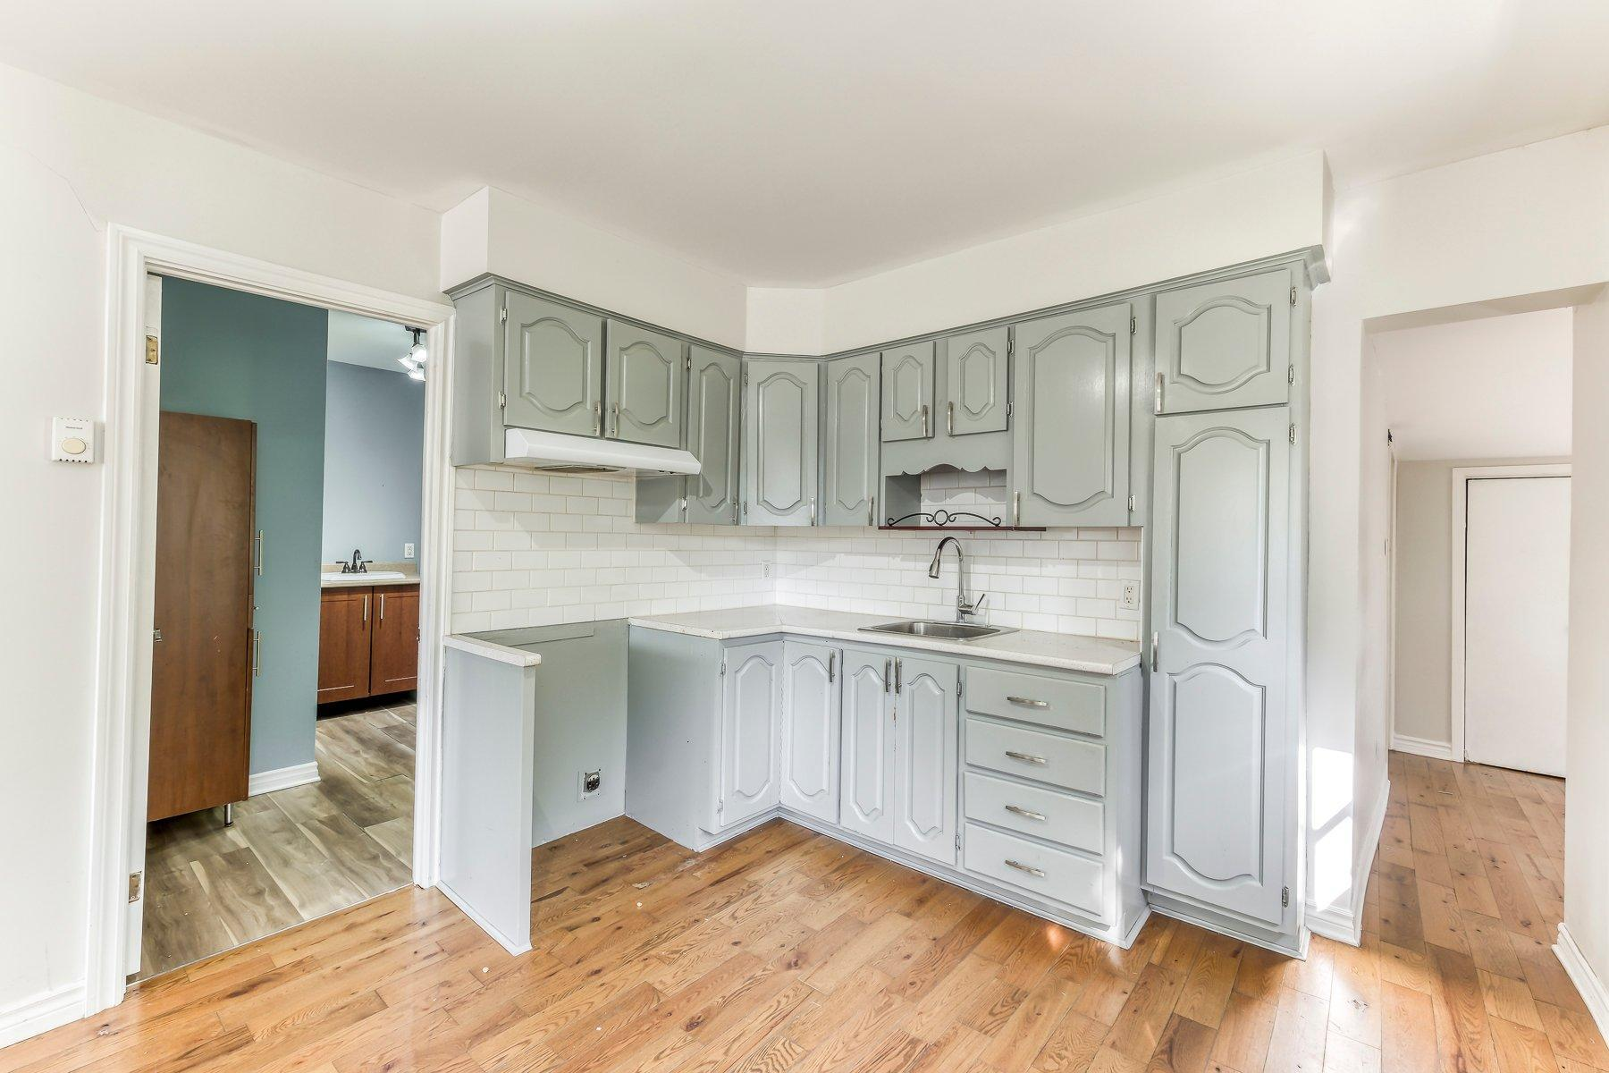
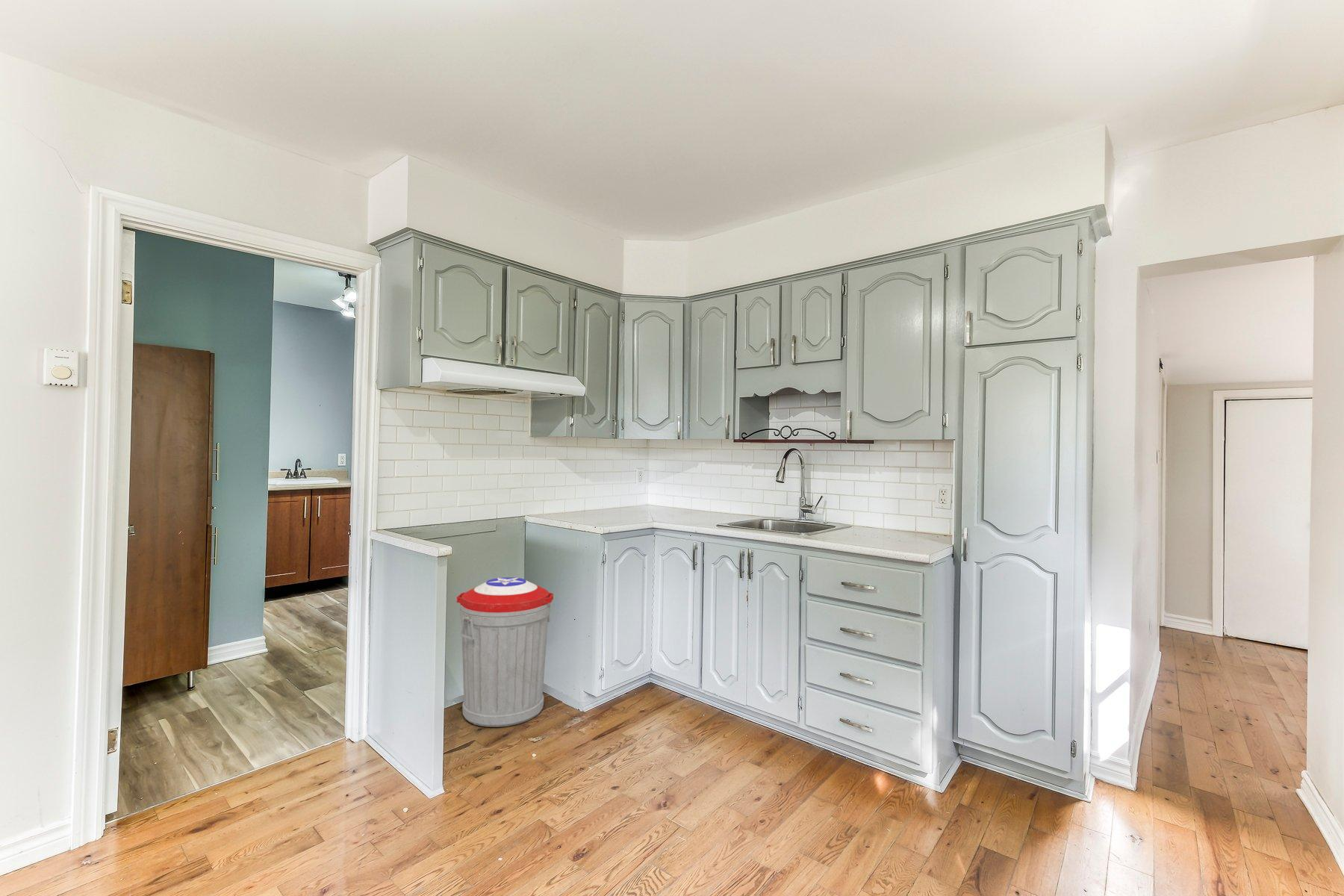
+ trash can (505, 645)
